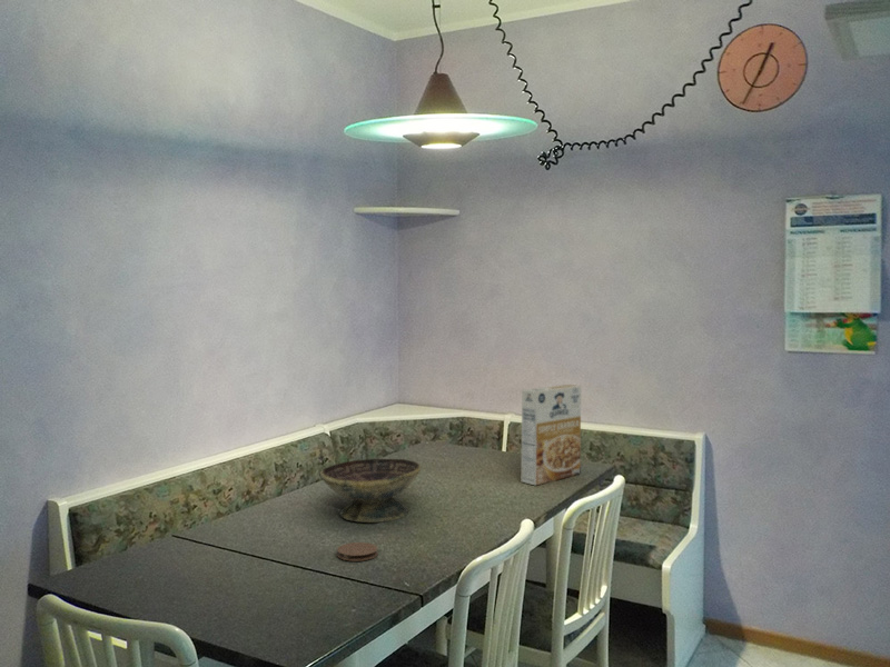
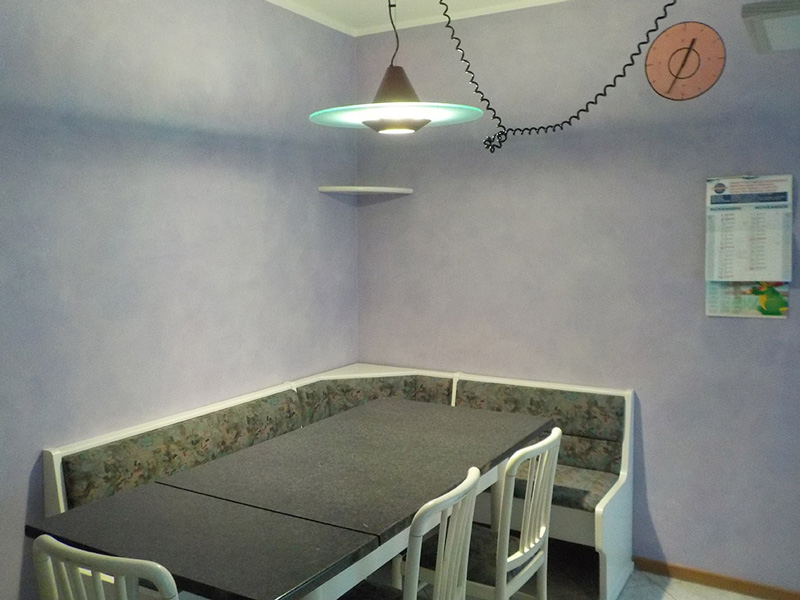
- coaster (357, 551)
- cereal box (551, 432)
- decorative bowl (370, 489)
